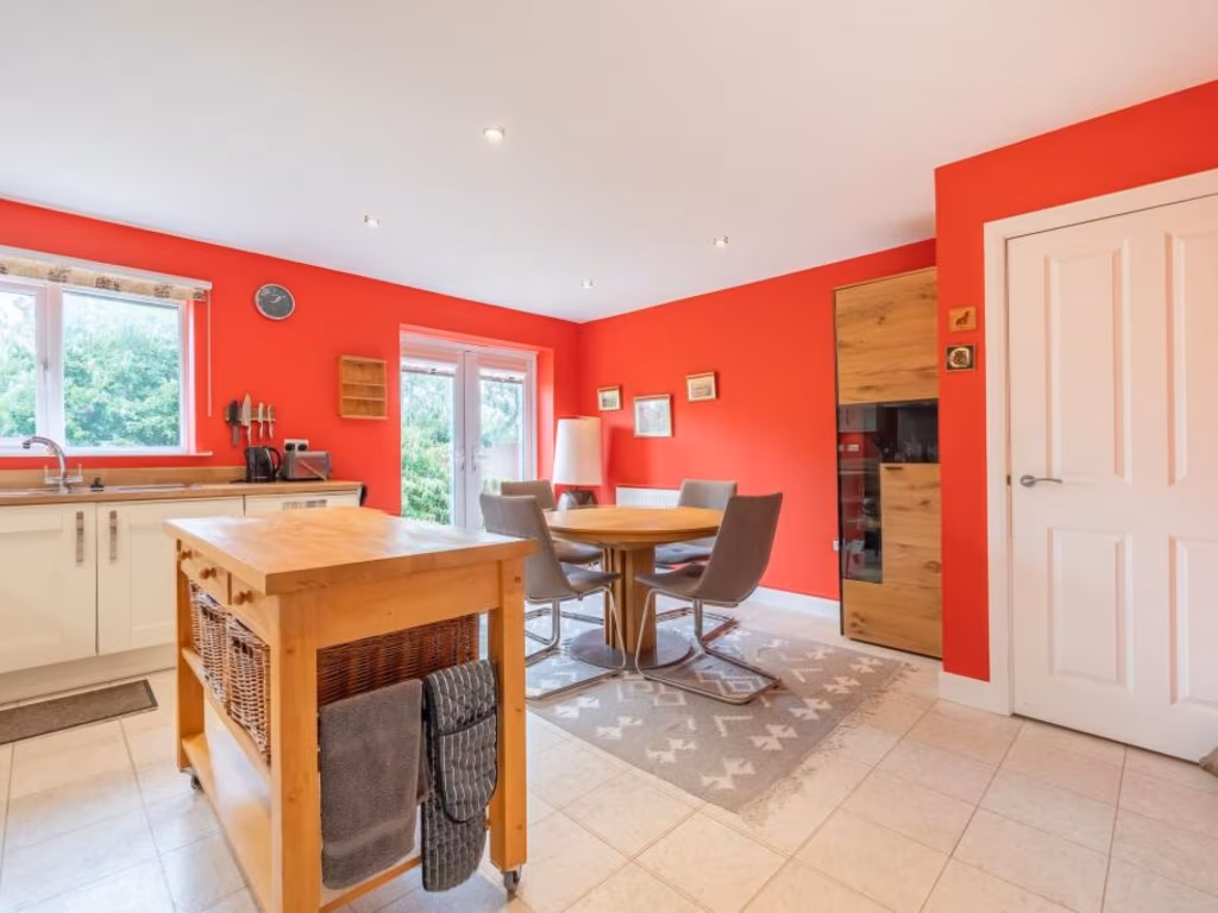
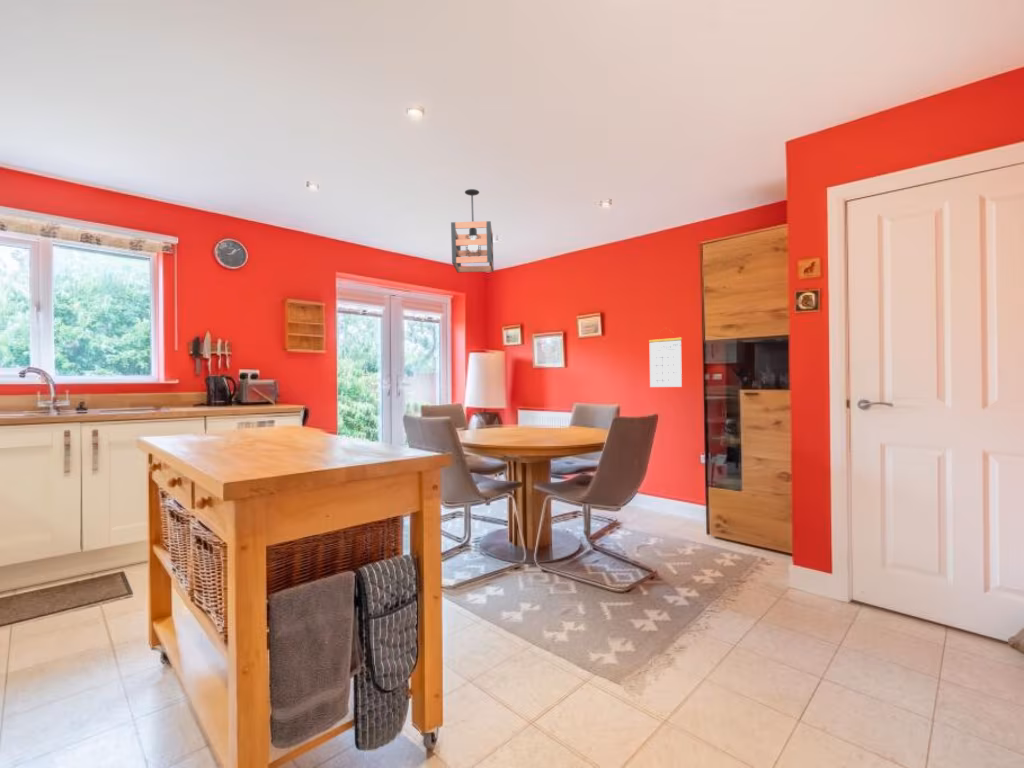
+ calendar (665, 357)
+ pendant light (472, 229)
